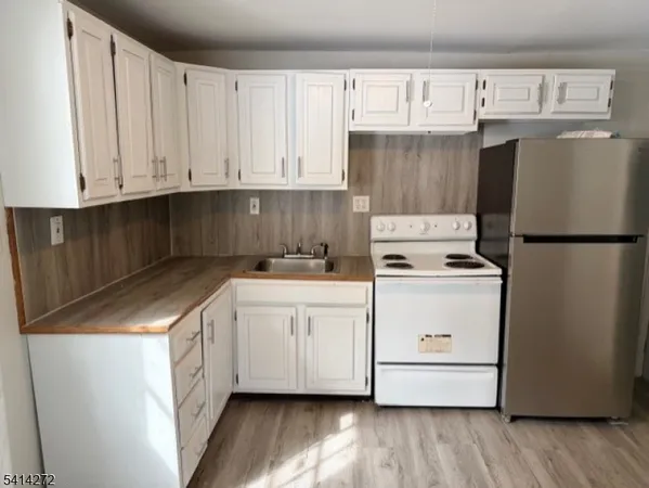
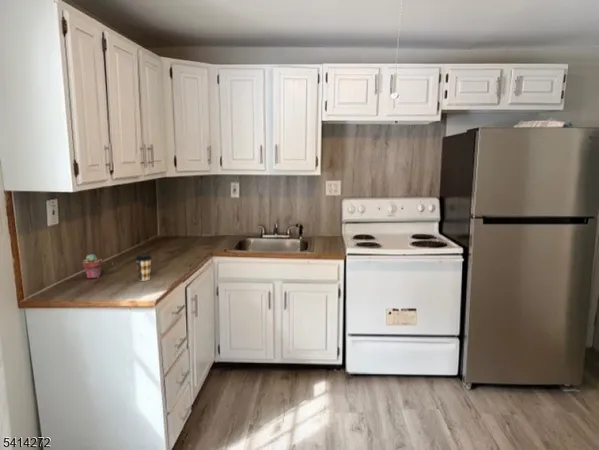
+ potted succulent (92, 265)
+ coffee cup (143, 267)
